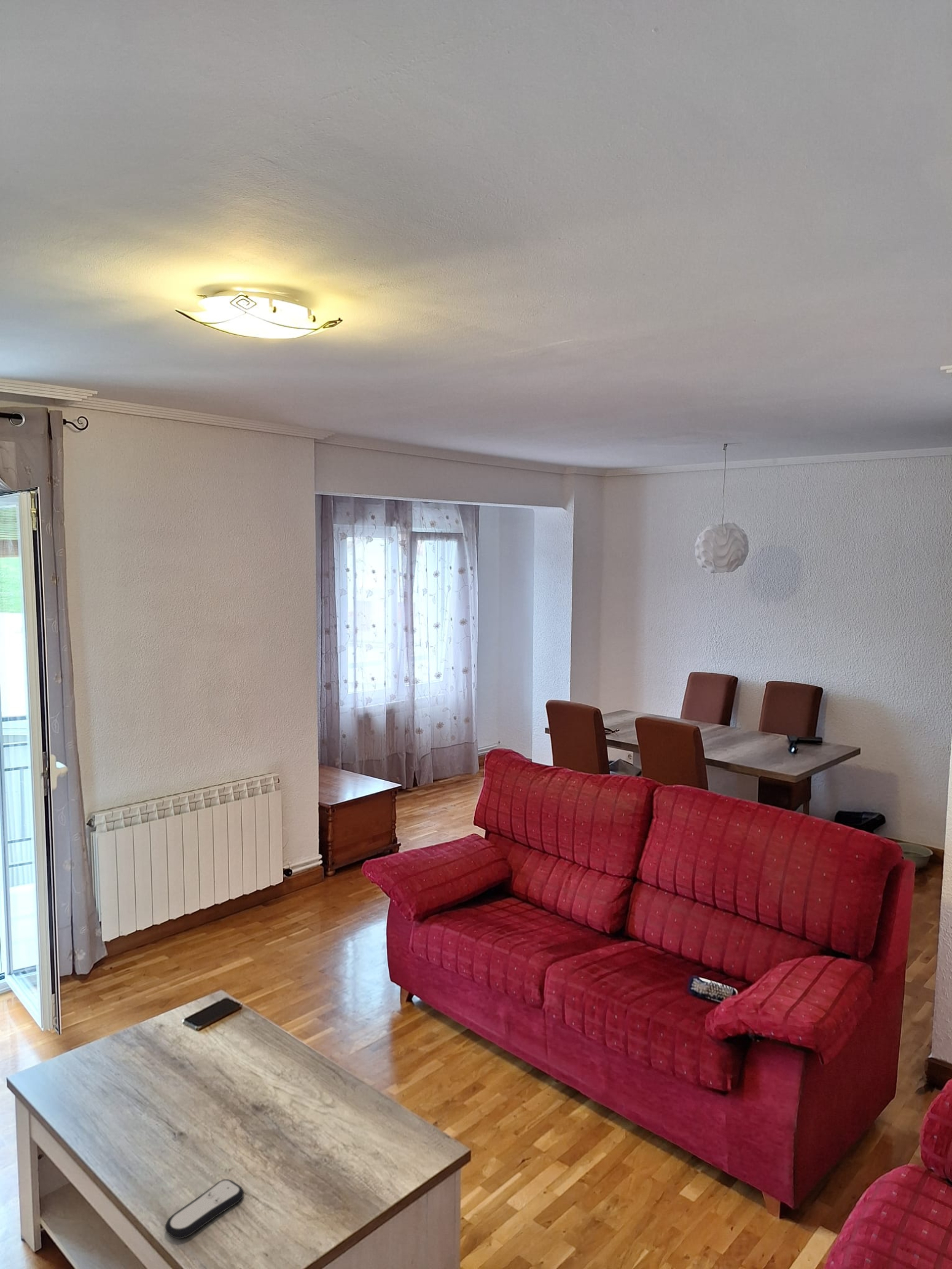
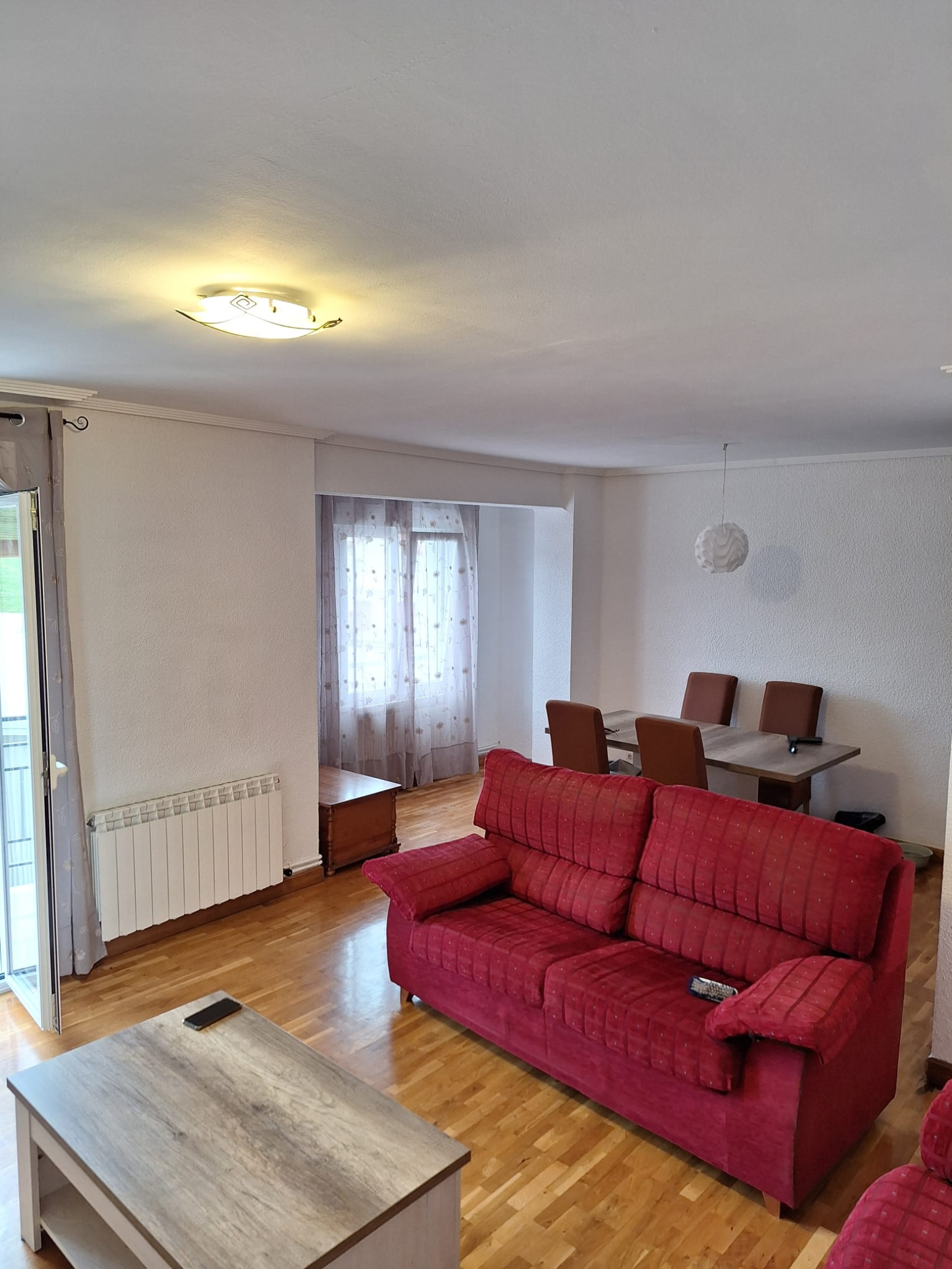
- remote control (205, 1208)
